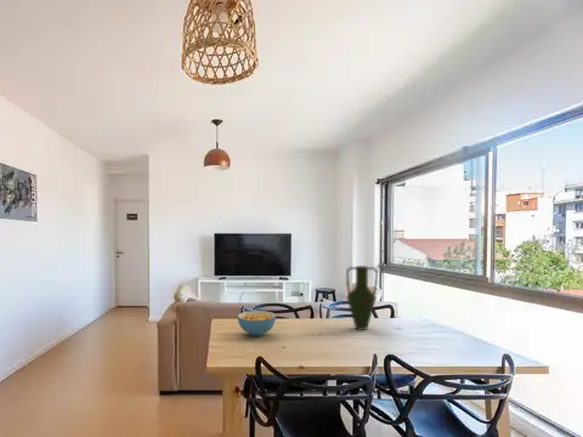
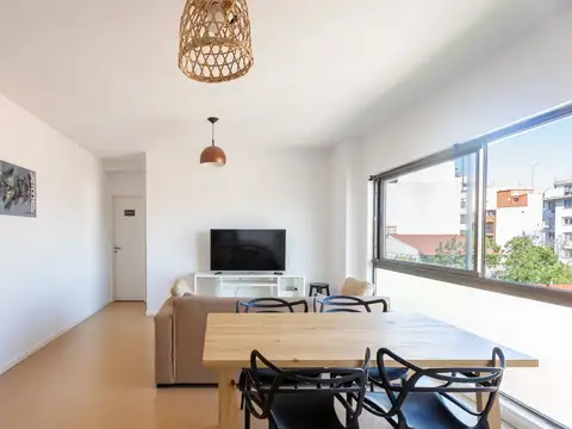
- cereal bowl (256, 324)
- vase (361, 297)
